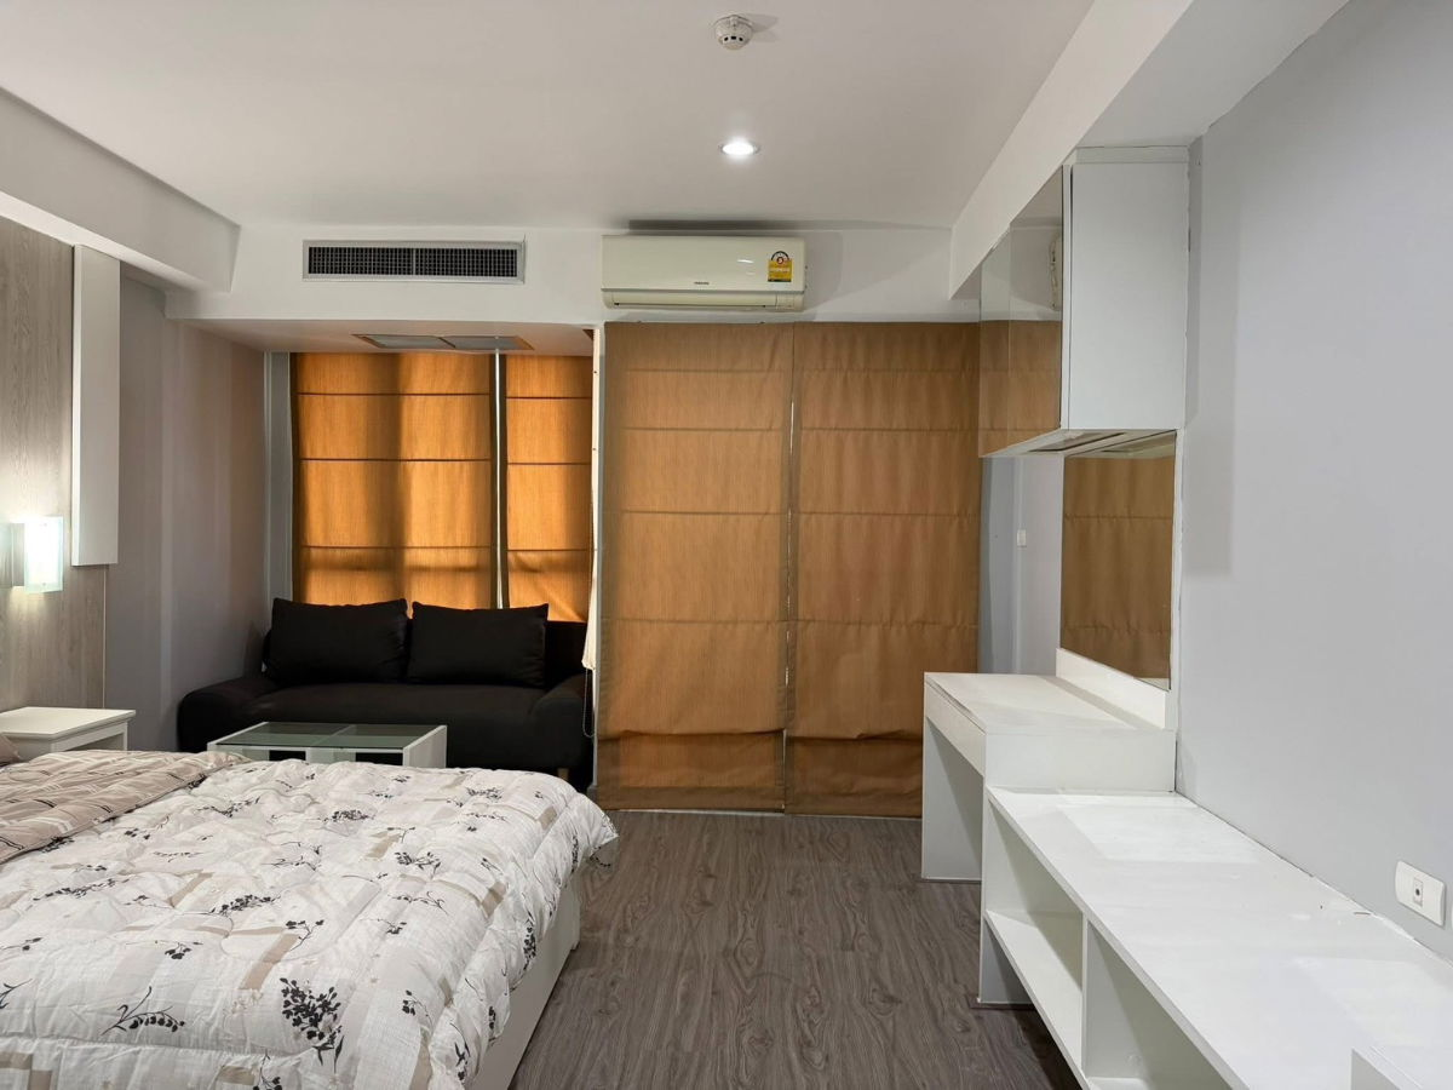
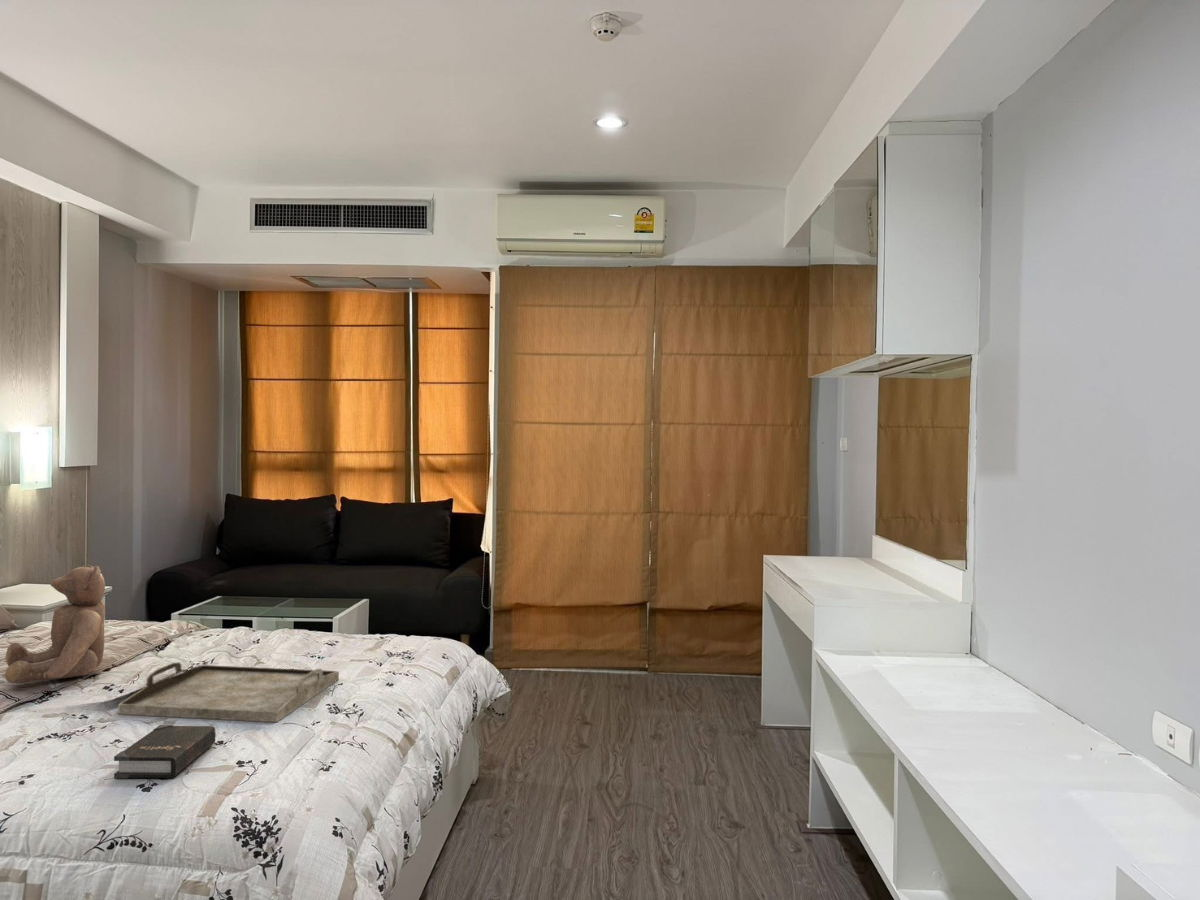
+ hardback book (167, 750)
+ serving tray (236, 682)
+ teddy bear (54, 620)
